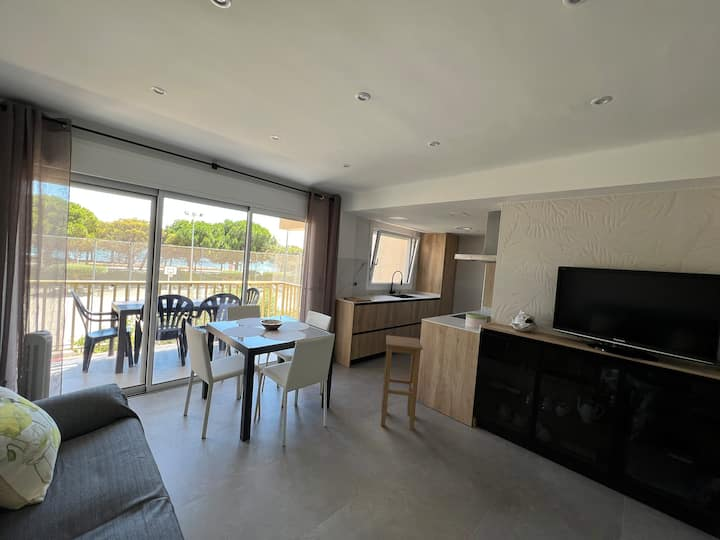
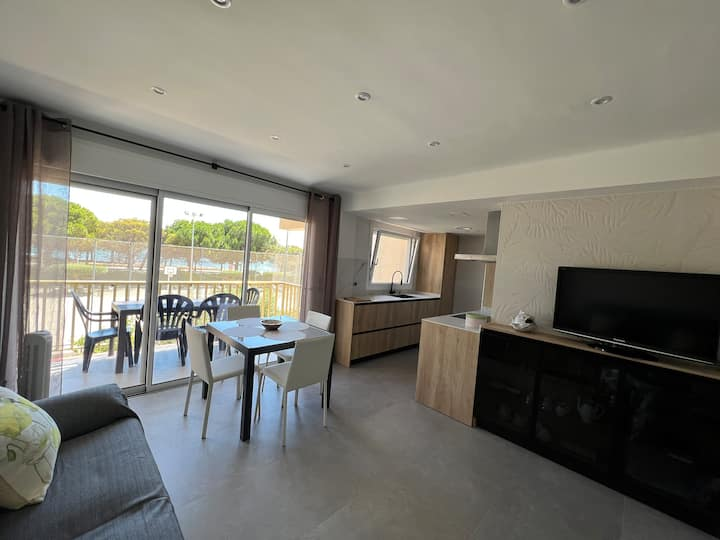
- stool (399, 380)
